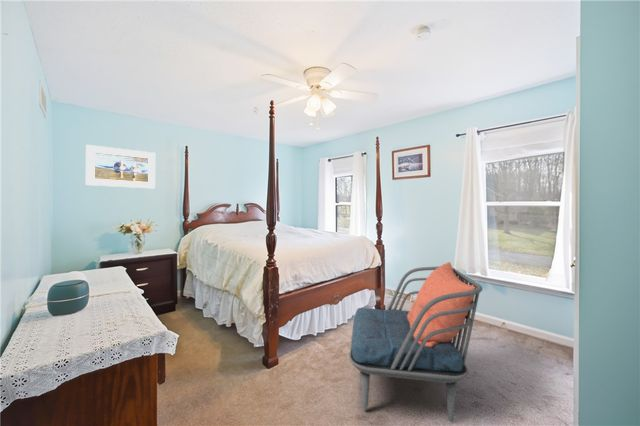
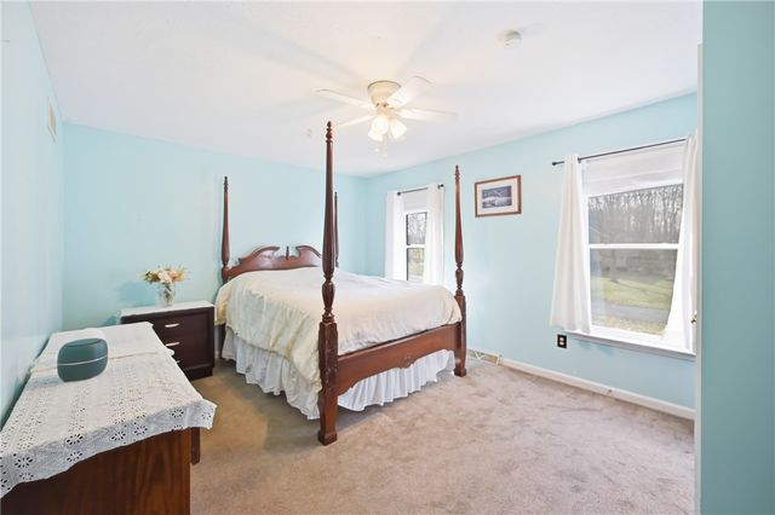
- armchair (405, 325)
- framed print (122, 167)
